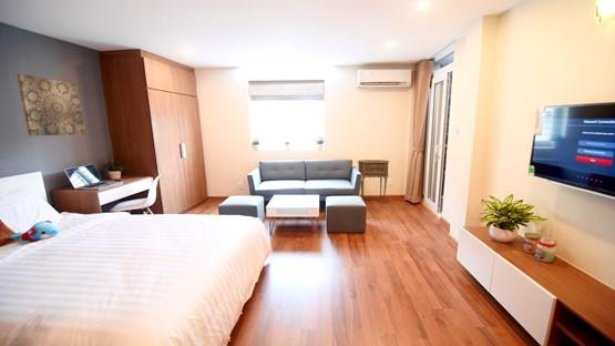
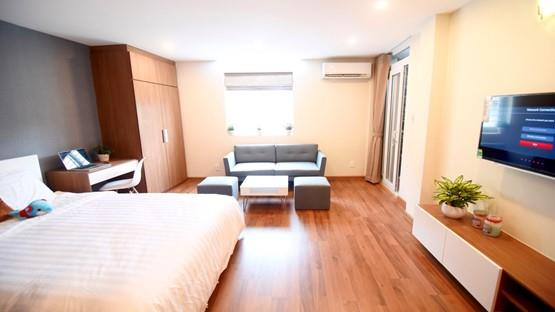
- side table (372, 176)
- wall art (54, 108)
